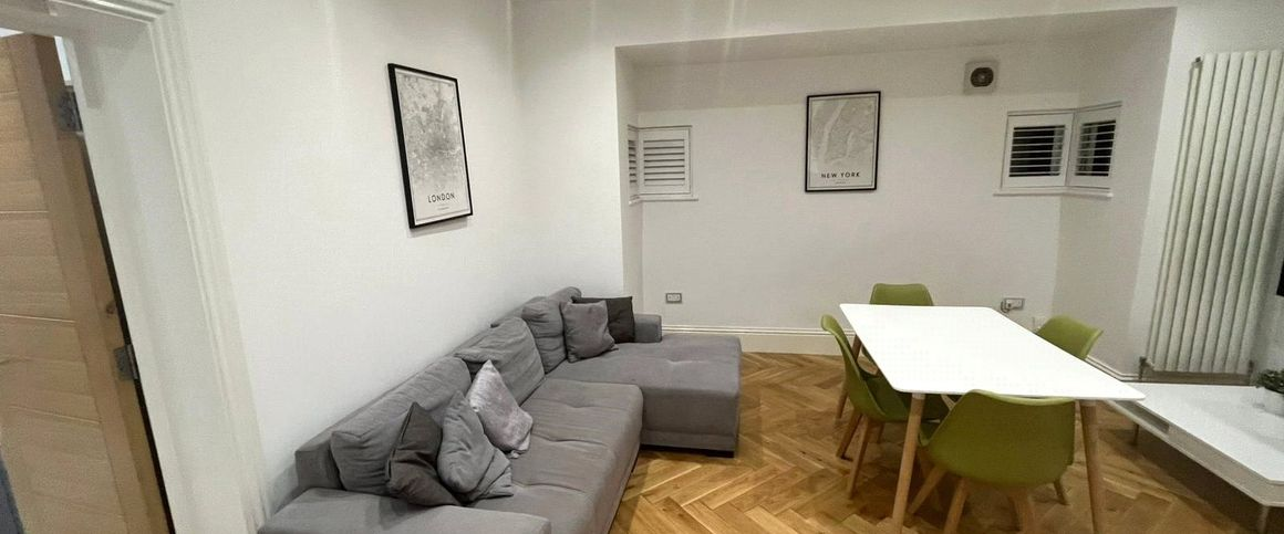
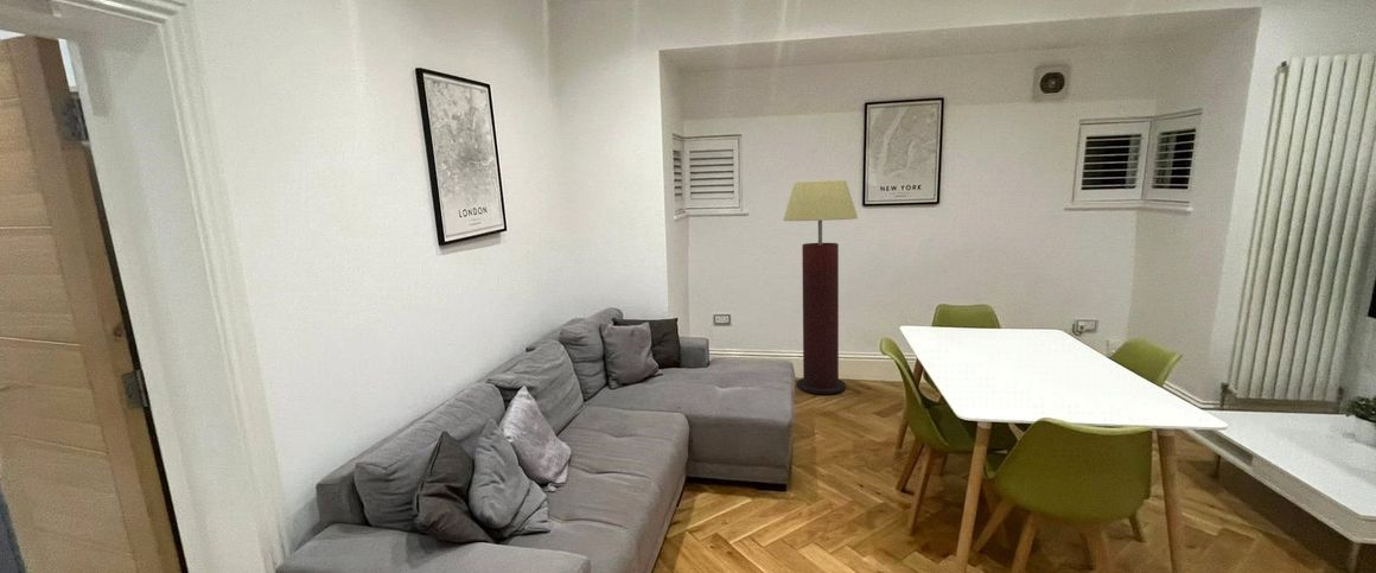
+ floor lamp (820, 286)
